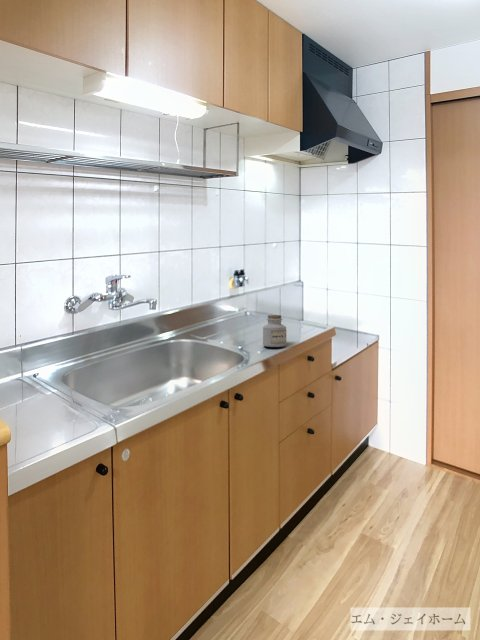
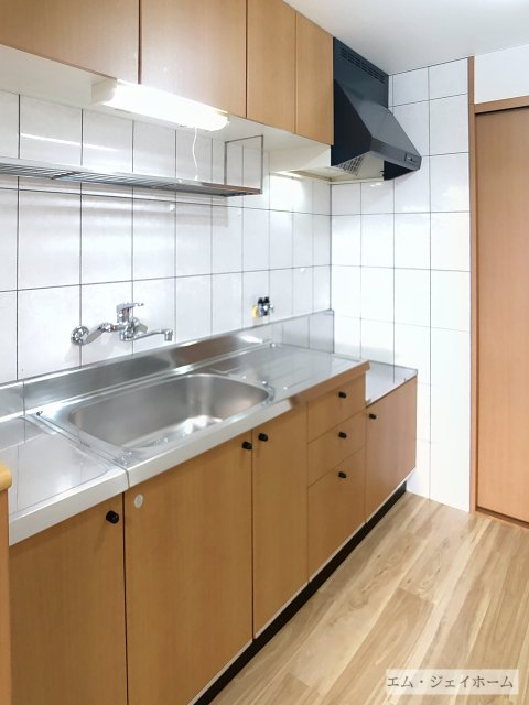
- jar (274, 330)
